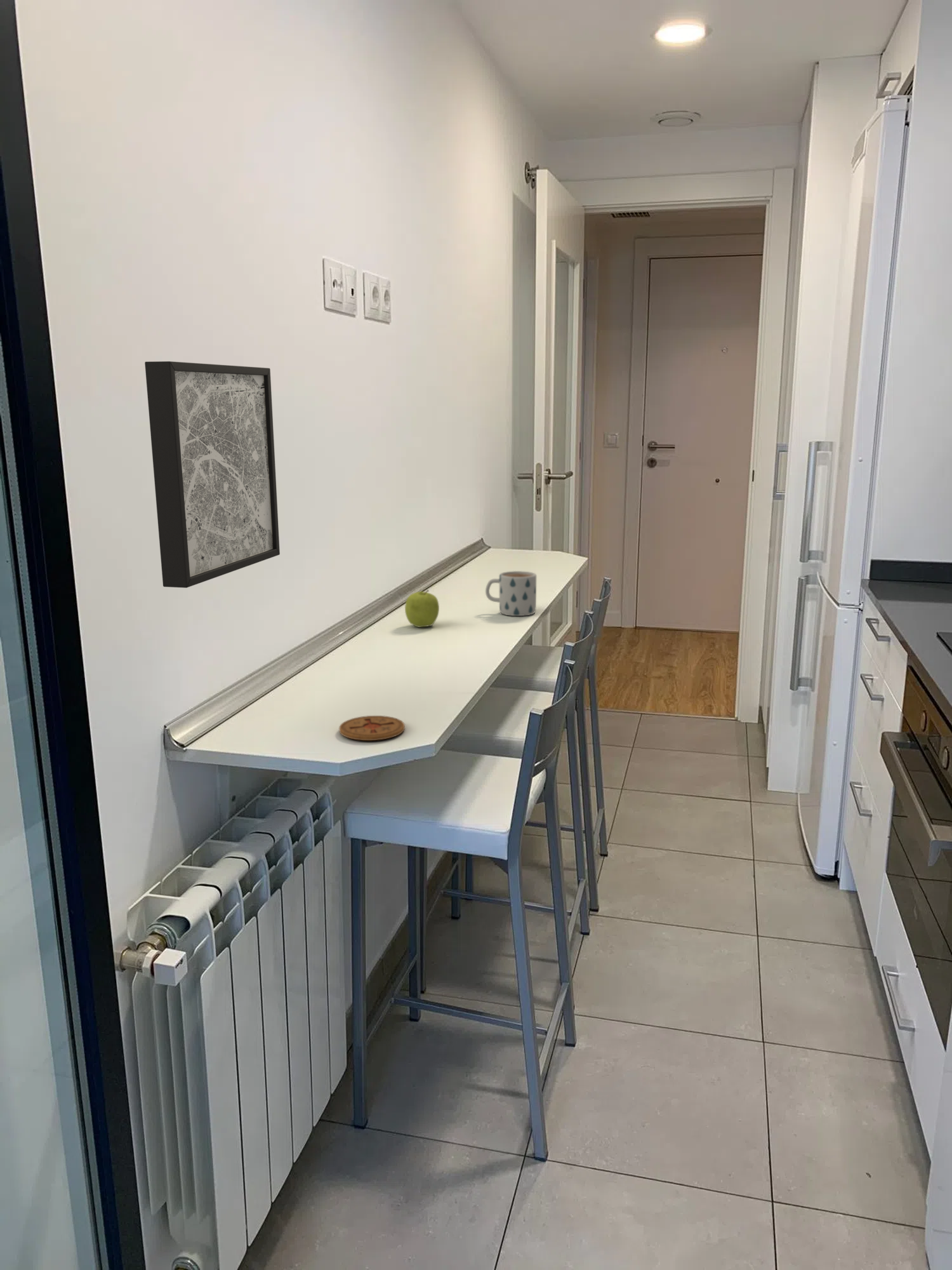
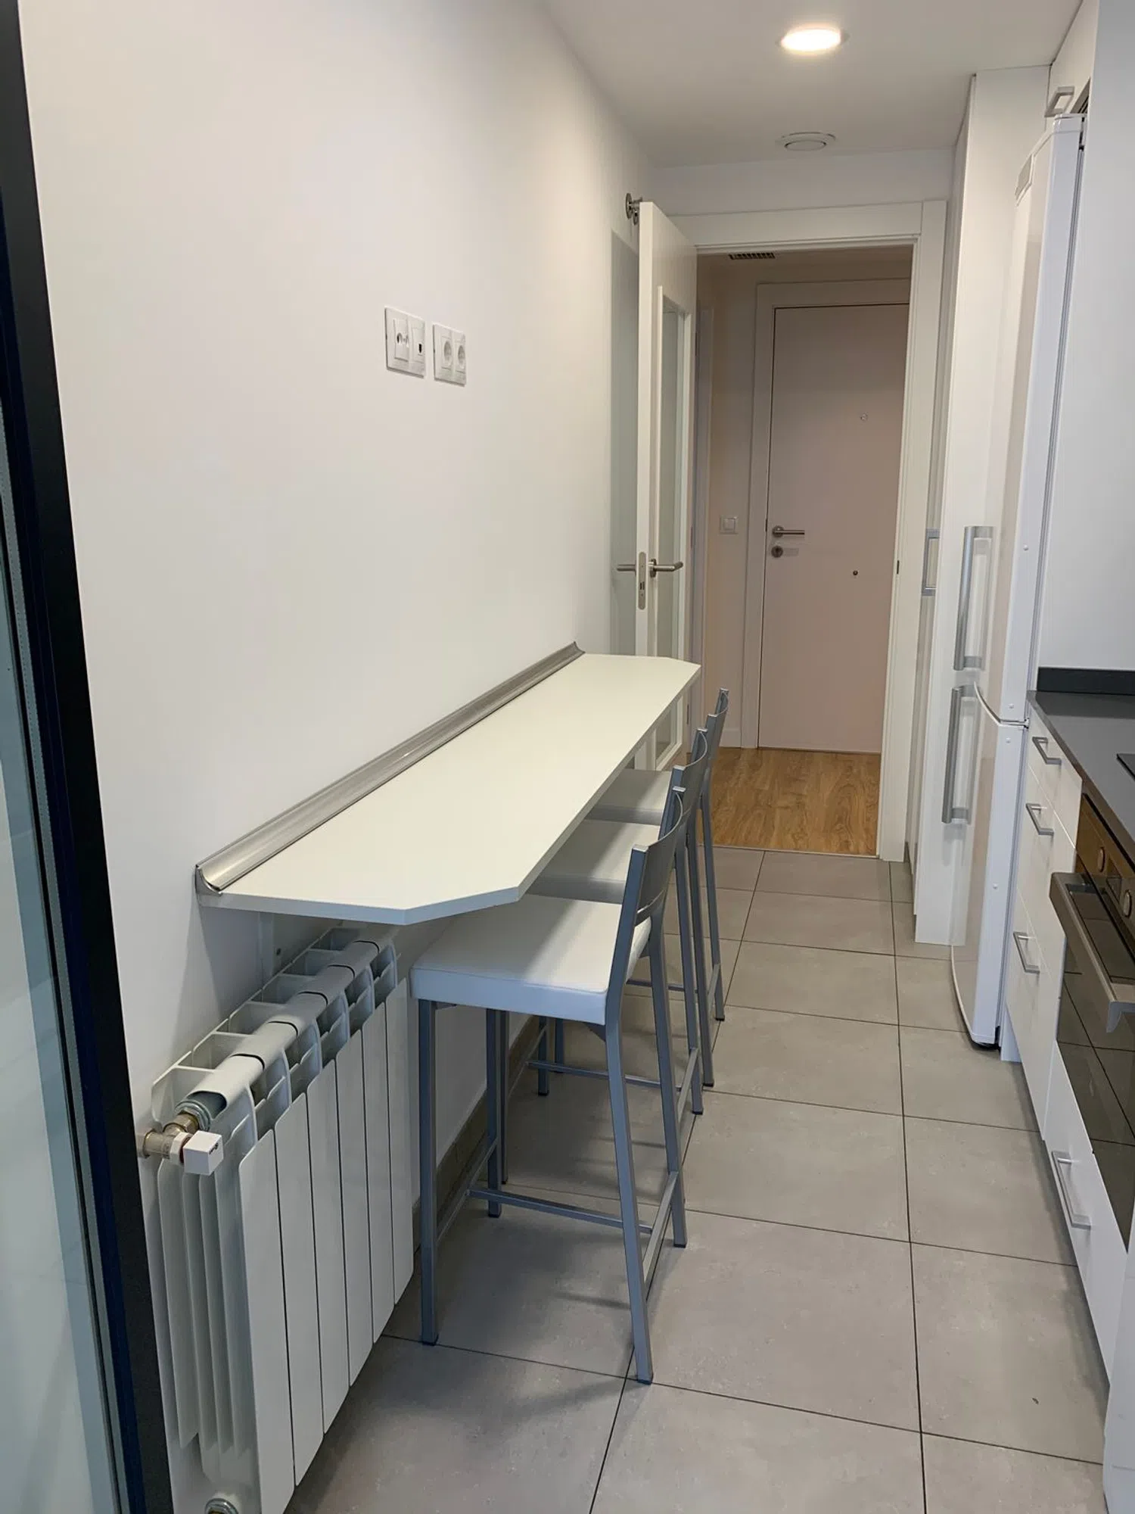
- mug (510, 593)
- wall art (220, 469)
- fruit (421, 608)
- coaster (372, 727)
